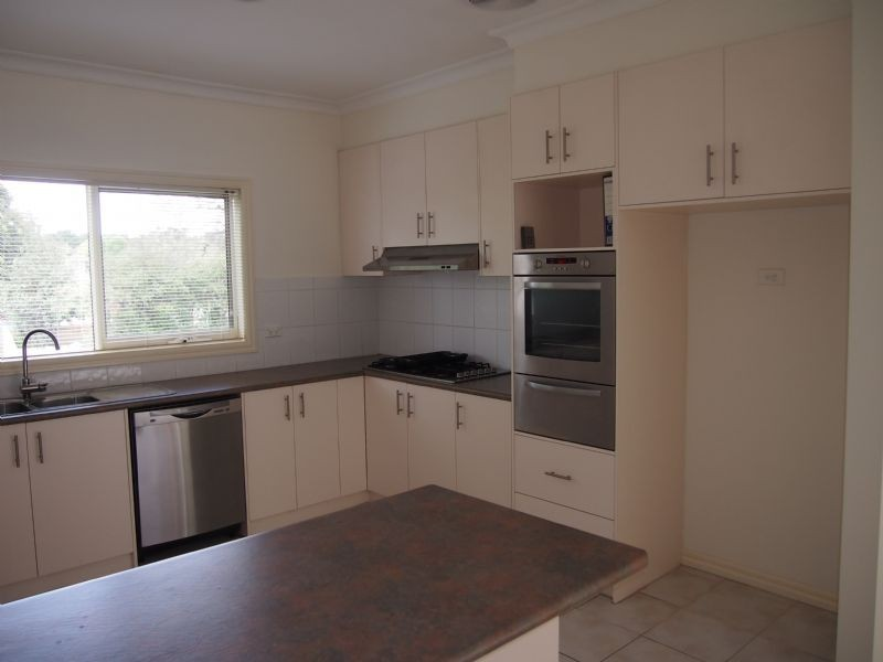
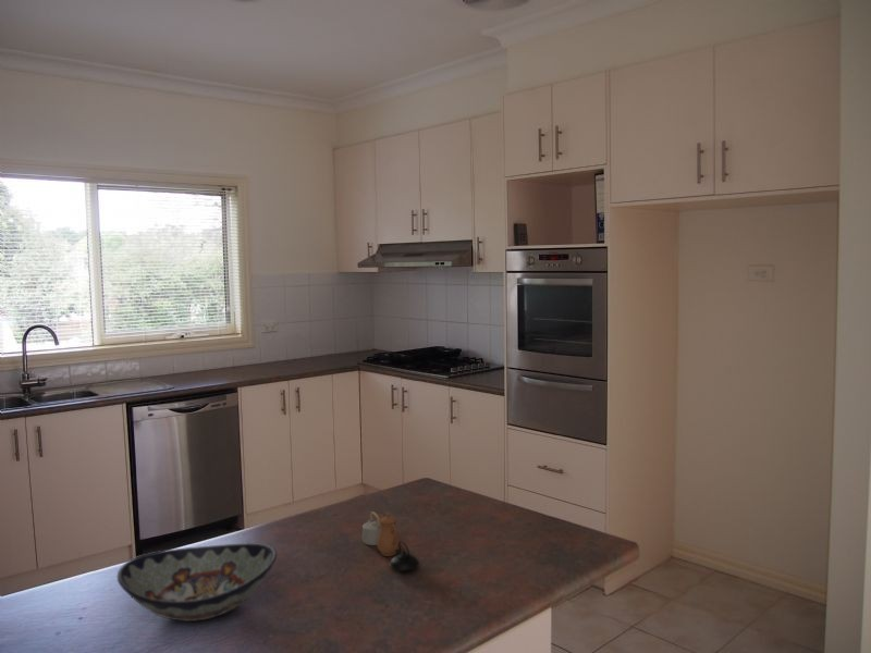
+ teapot (387, 532)
+ decorative bowl (200, 586)
